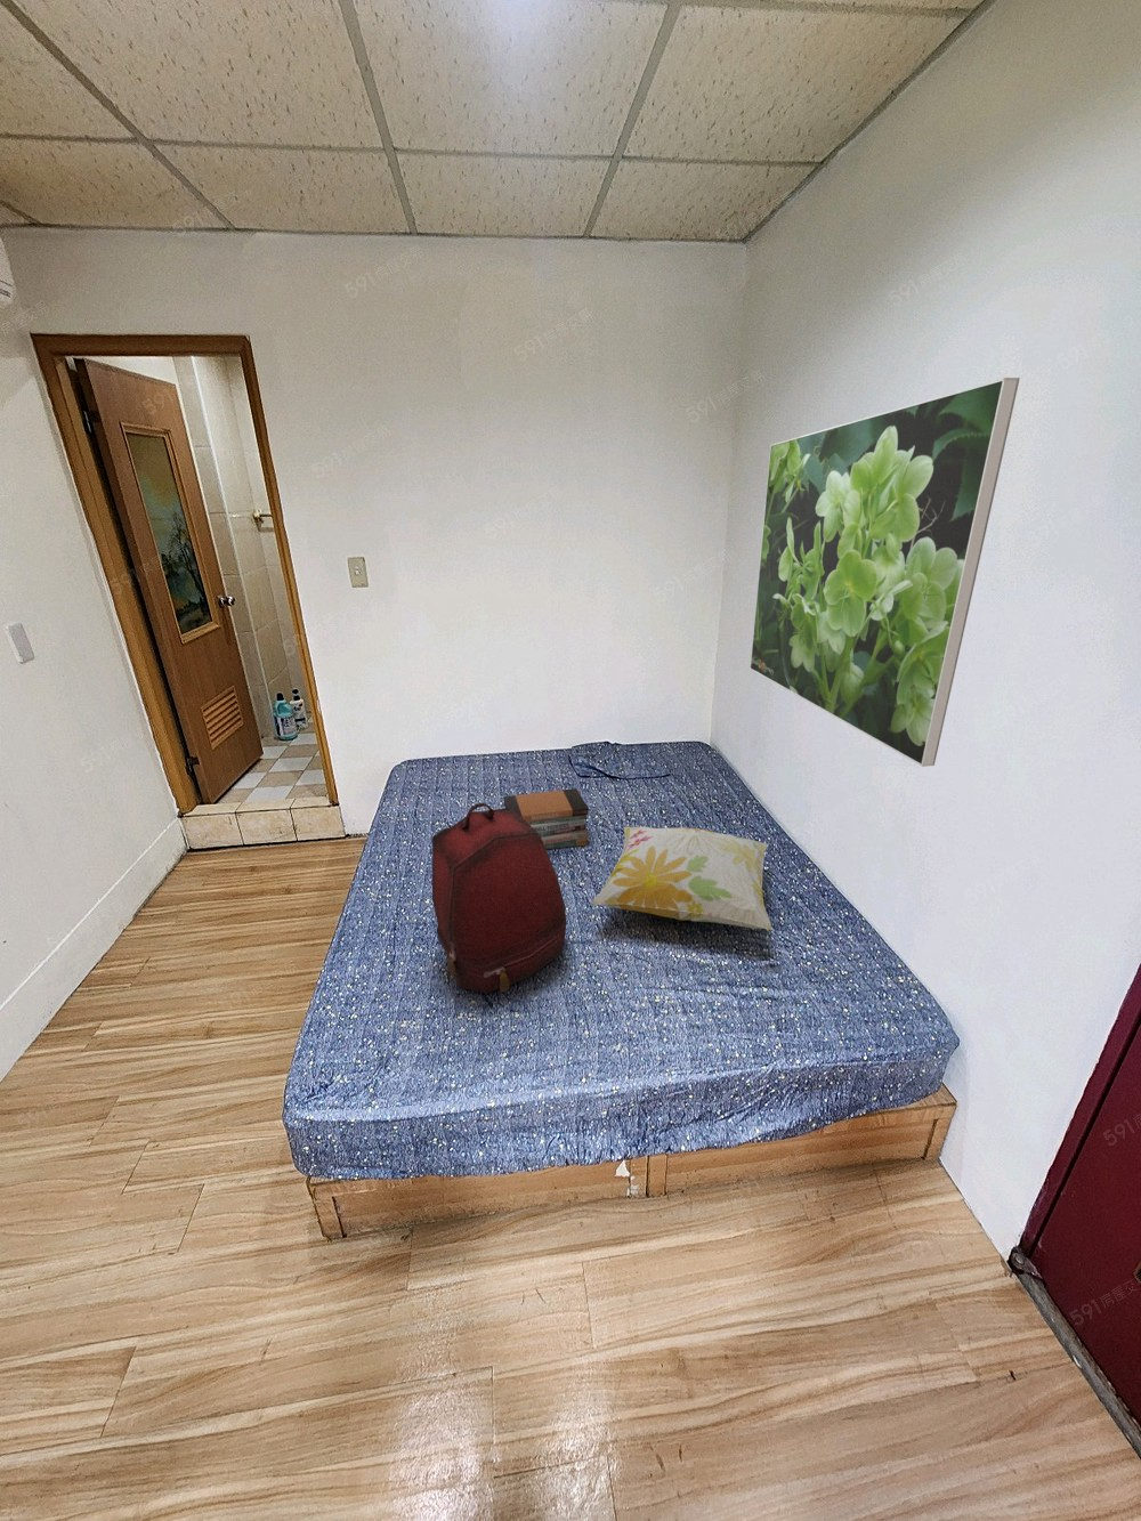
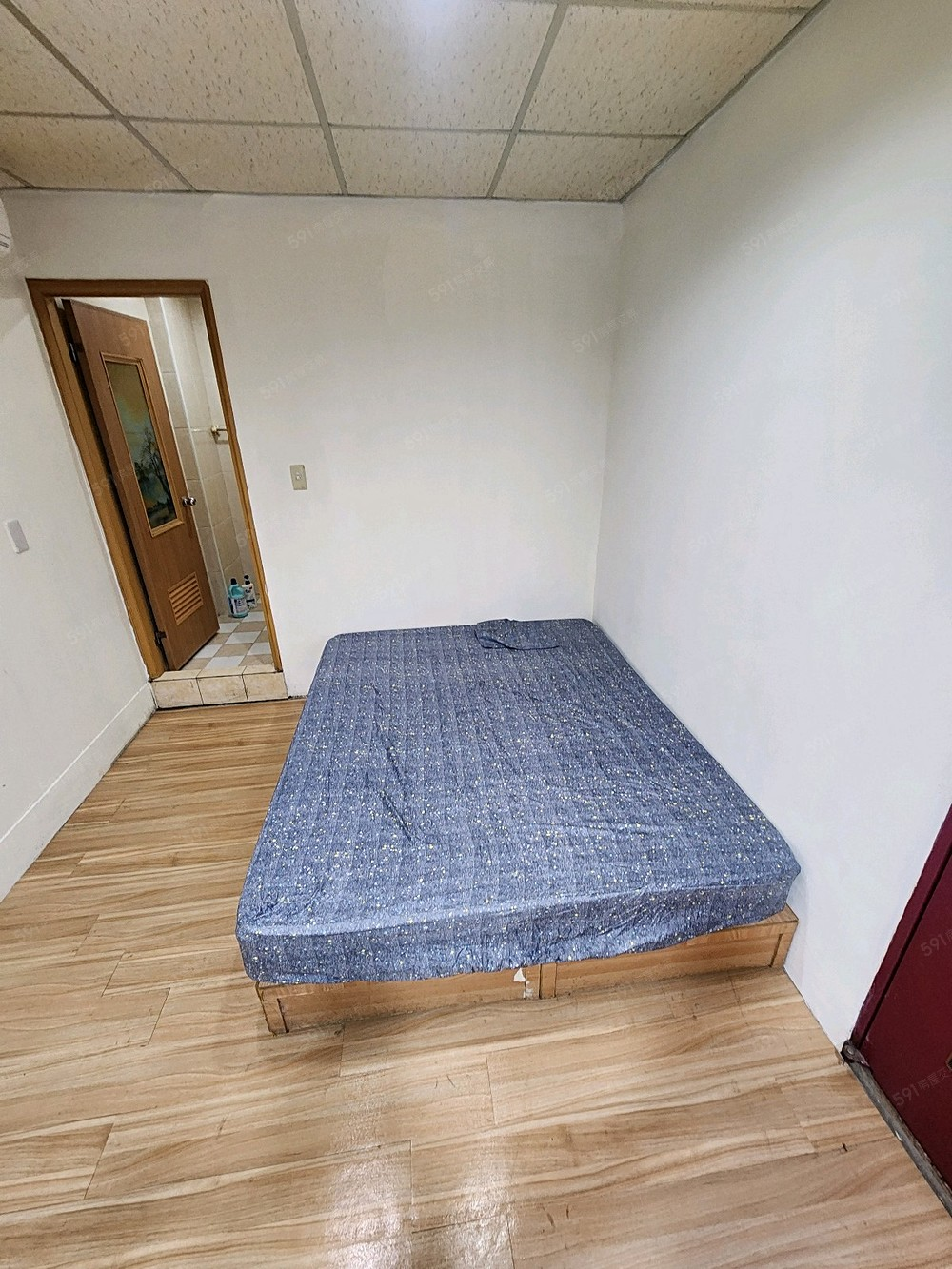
- decorative pillow (687, 870)
- book stack (544, 820)
- backpack (497, 887)
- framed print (837, 574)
